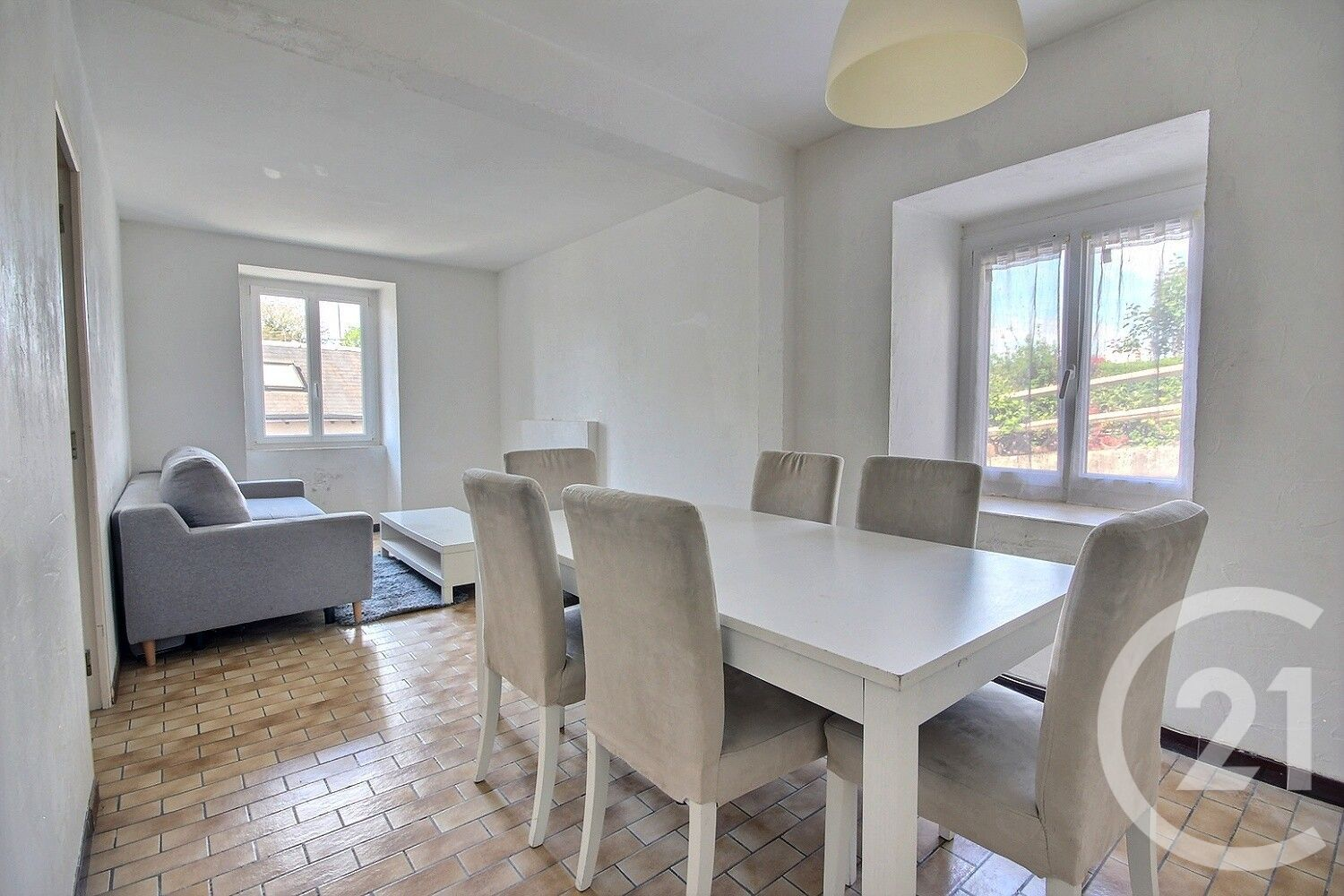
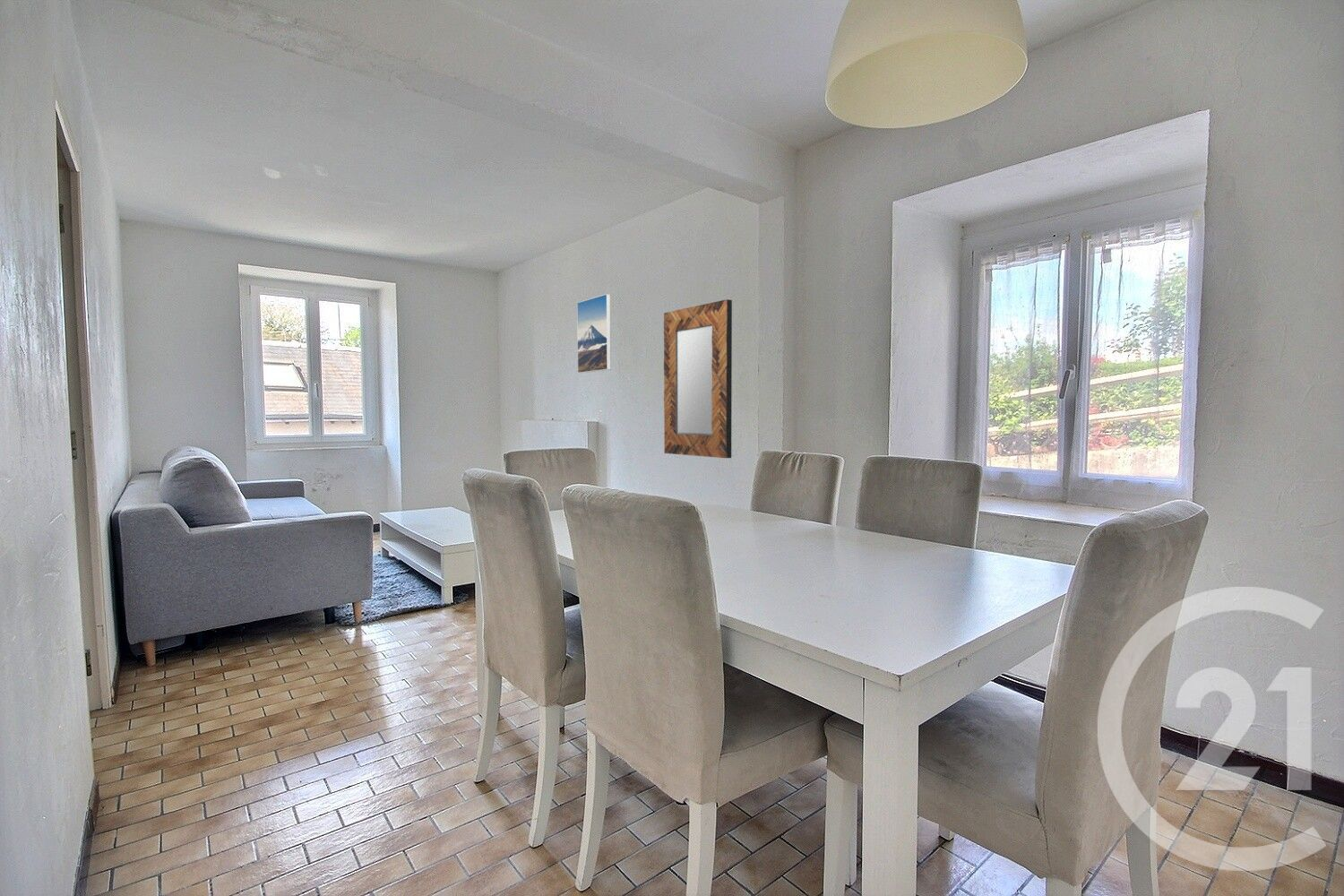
+ home mirror (695, 382)
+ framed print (593, 335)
